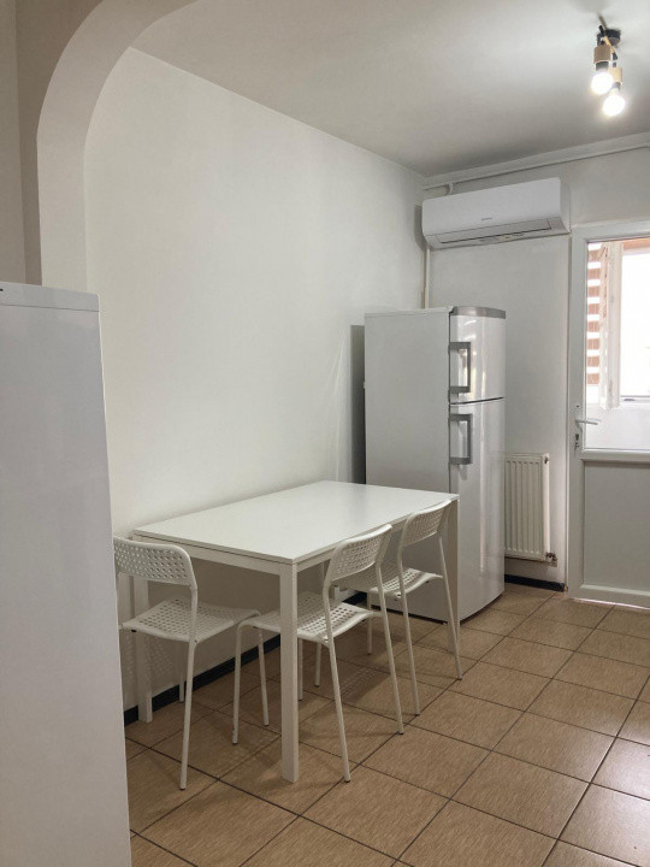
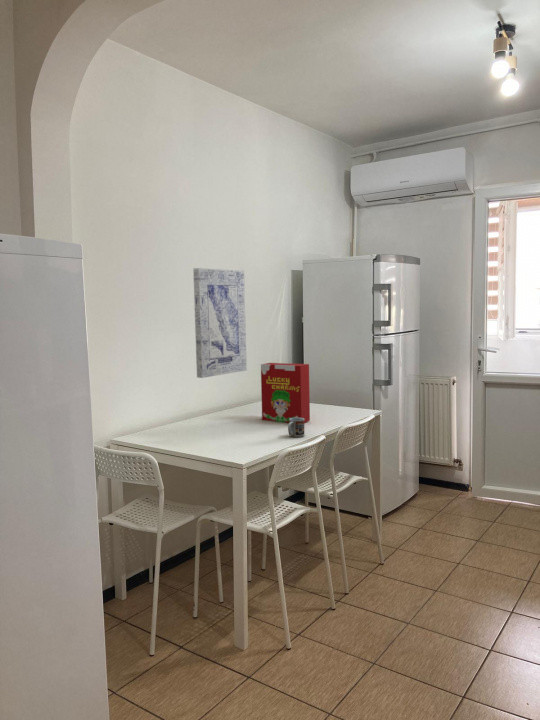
+ wall art (221, 322)
+ cup (295, 427)
+ cereal box (284, 392)
